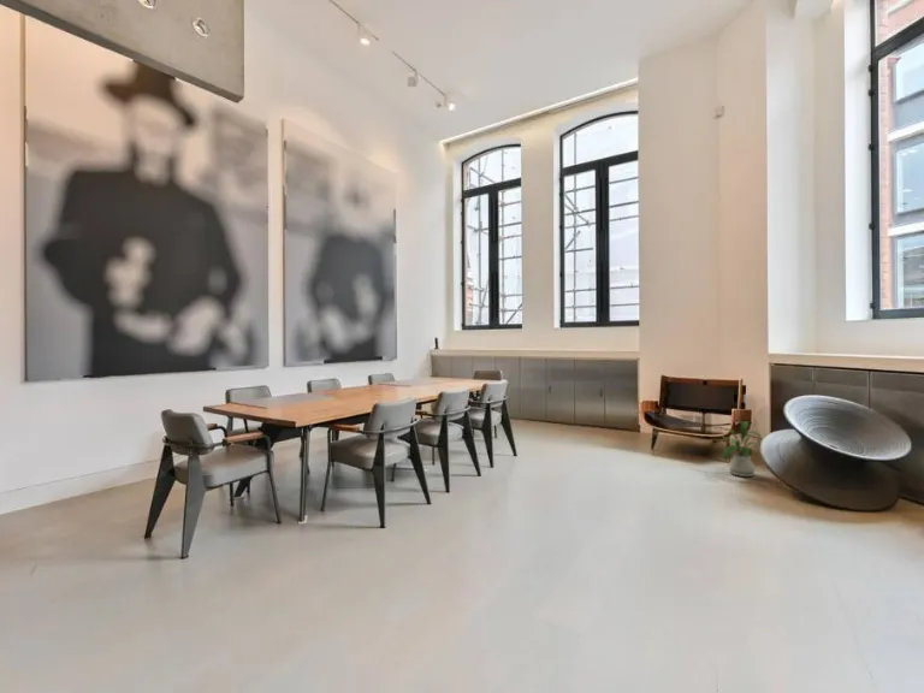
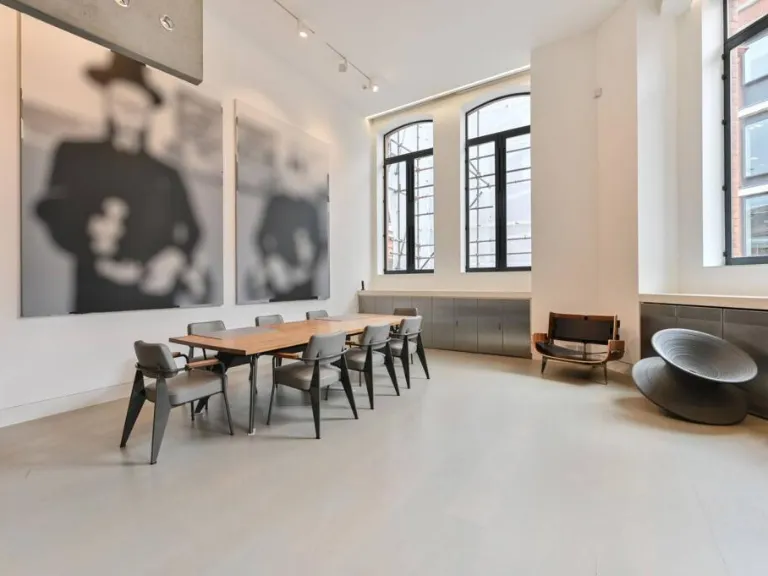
- house plant (736, 449)
